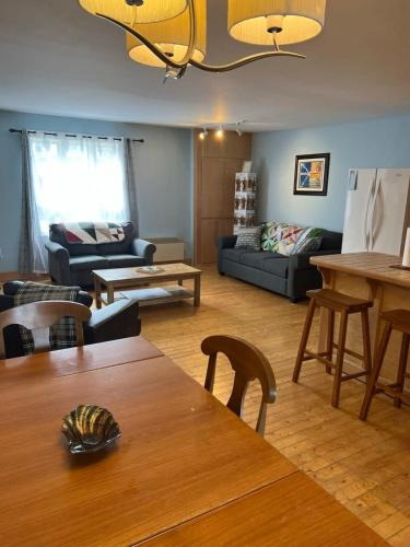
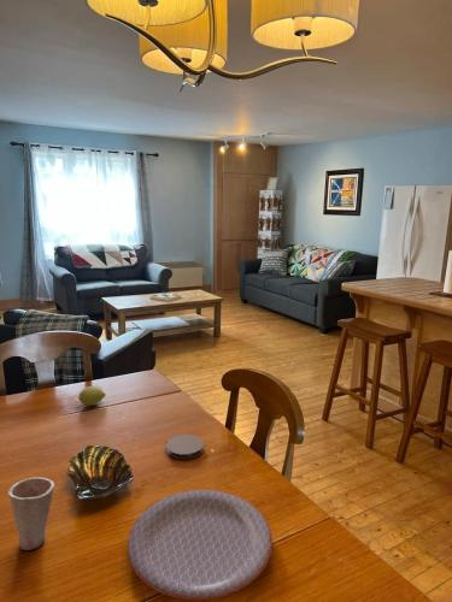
+ plate (200, 539)
+ cup (34, 513)
+ coaster (184, 445)
+ fruit (92, 395)
